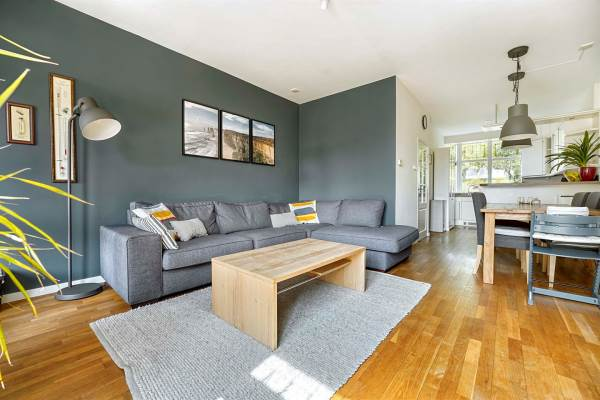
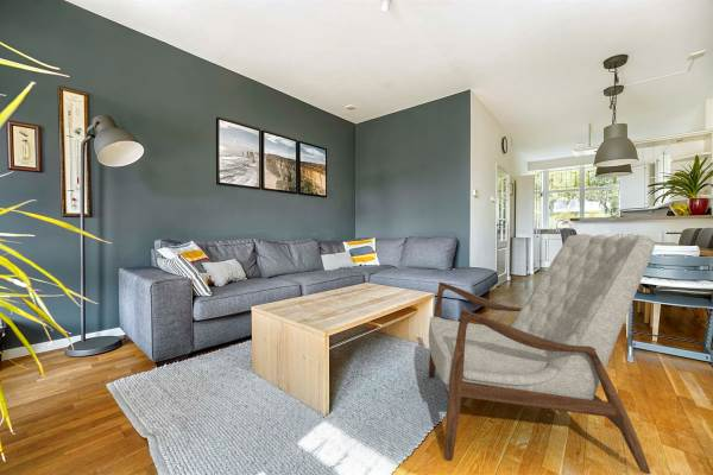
+ armchair (523, 325)
